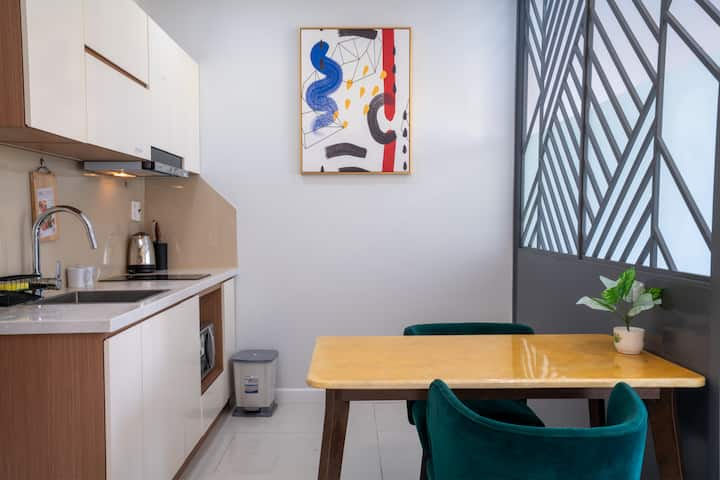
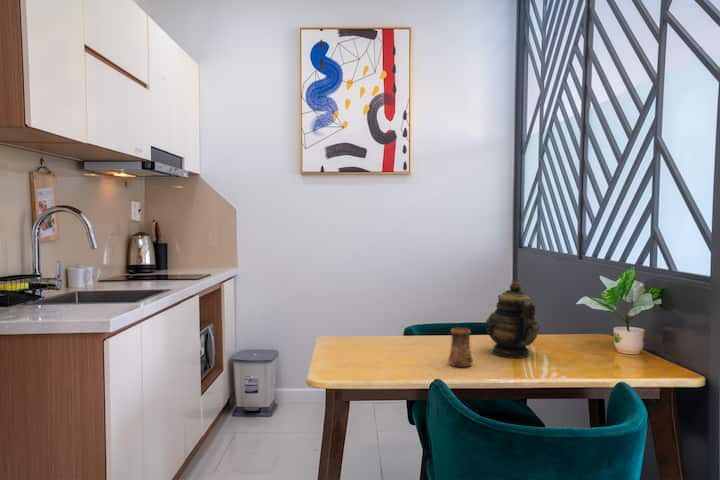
+ cup (460, 347)
+ teapot (513, 317)
